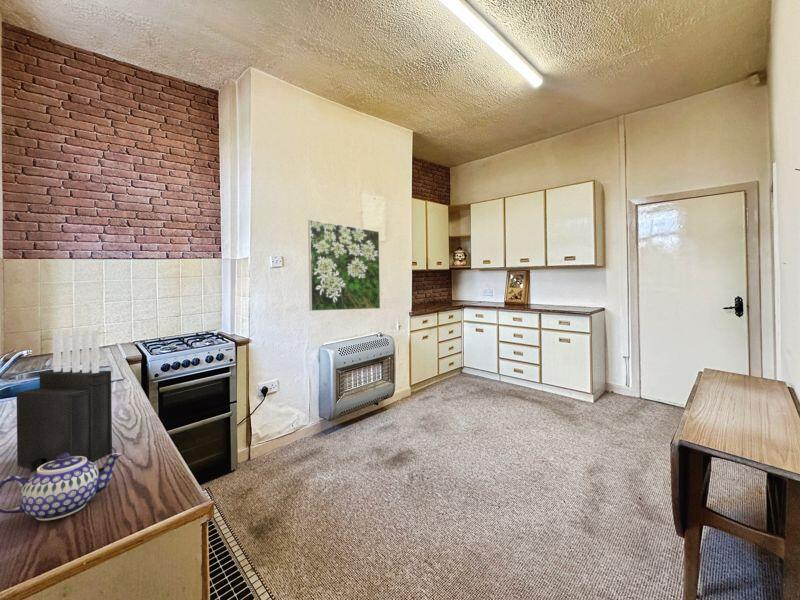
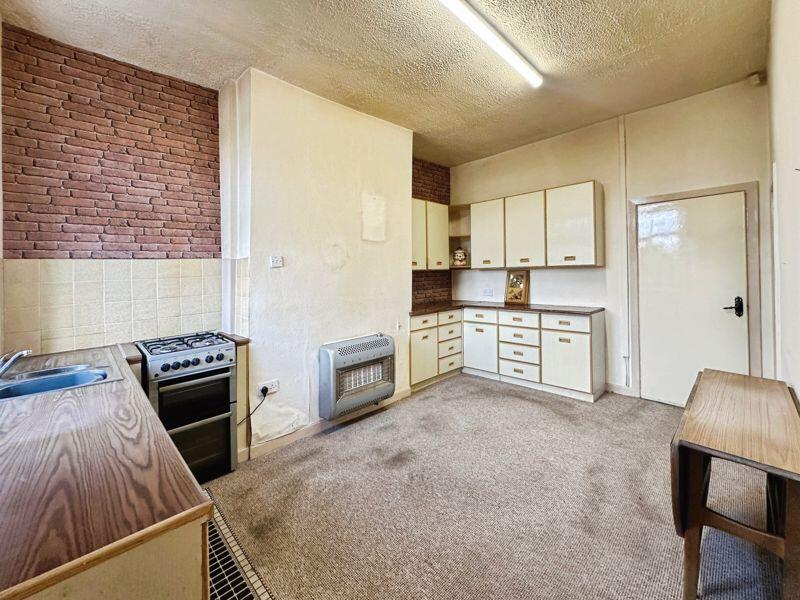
- teapot (63, 481)
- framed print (347, 268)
- knife block (60, 396)
